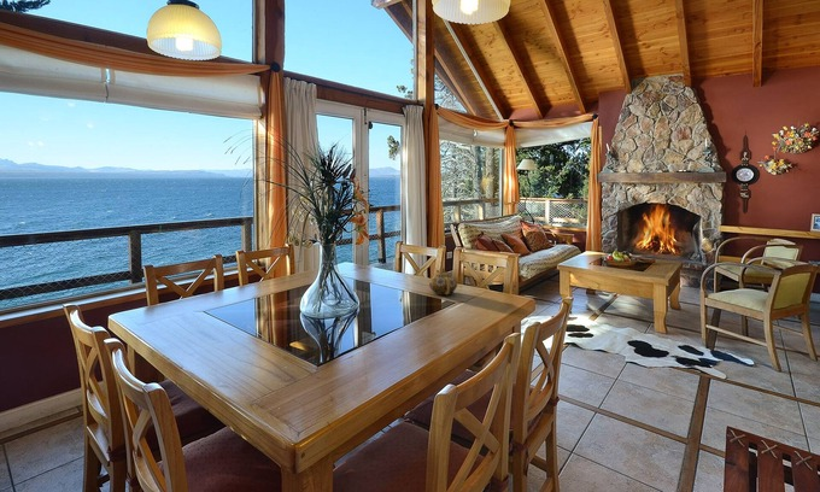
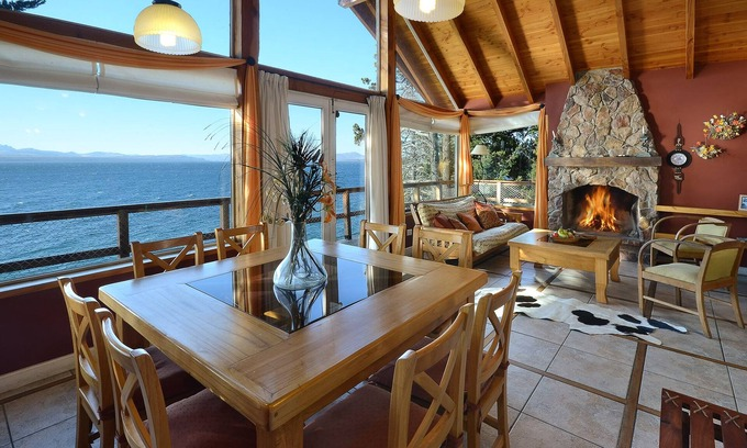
- teapot (443, 280)
